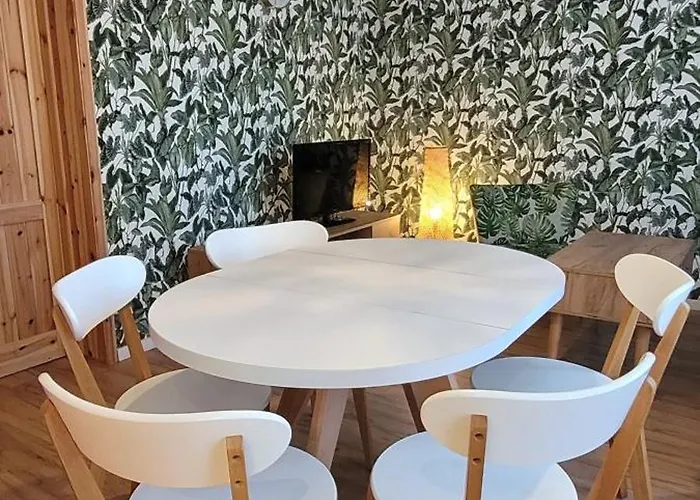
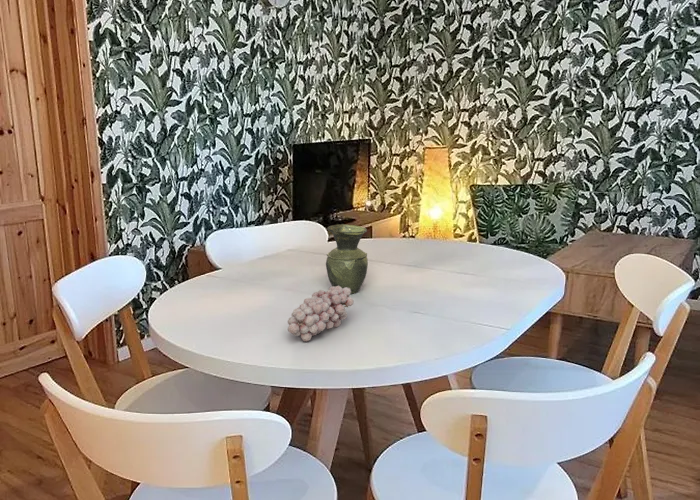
+ vase (346, 259)
+ fruit (317, 312)
